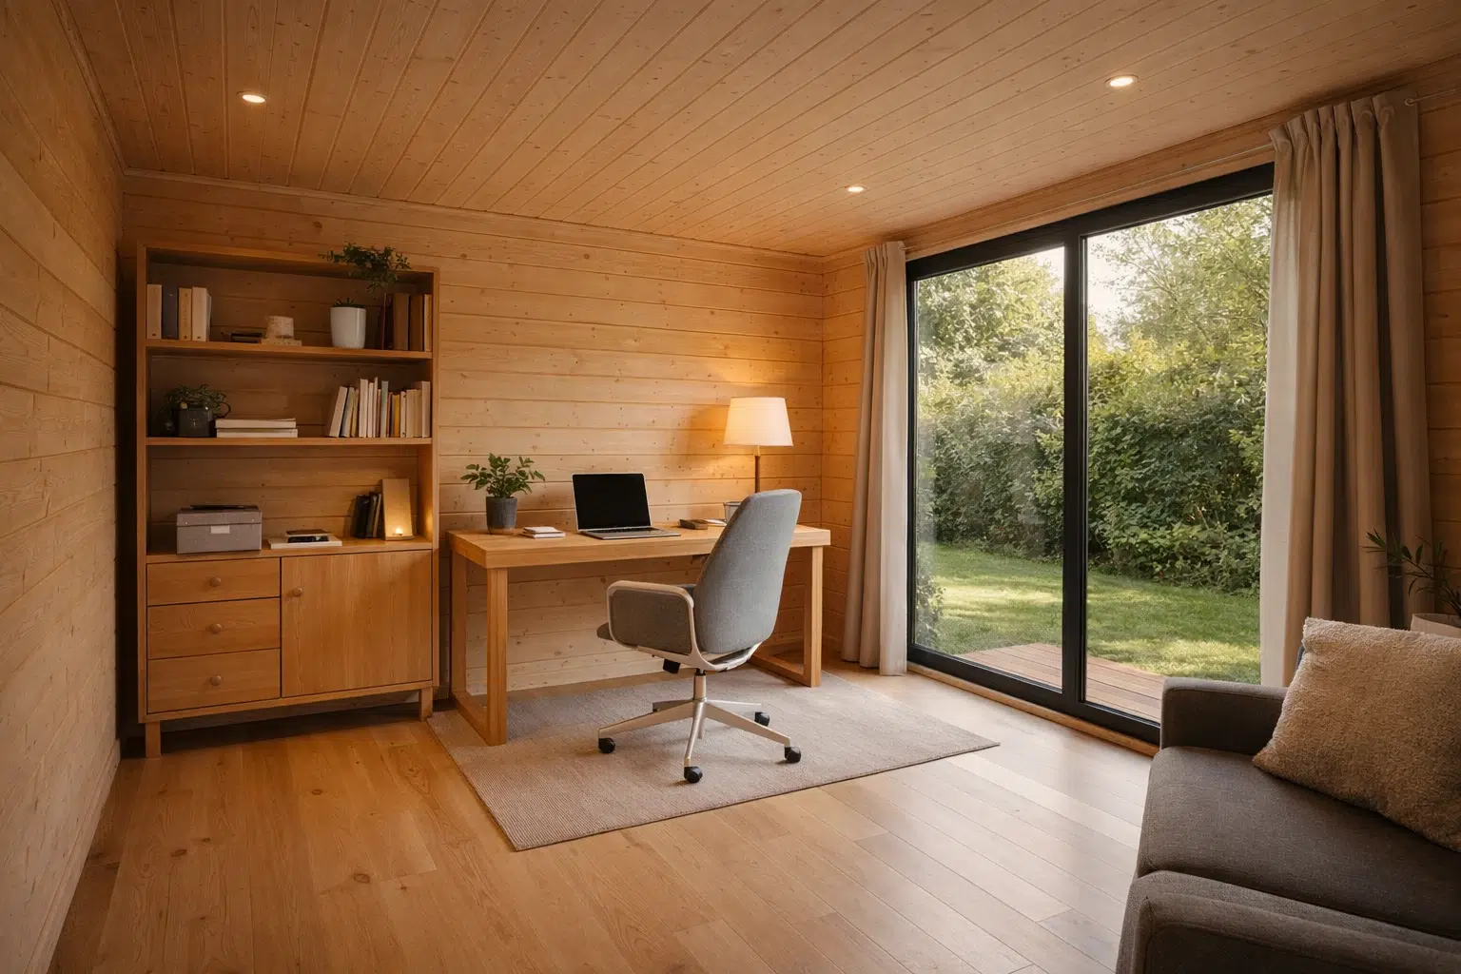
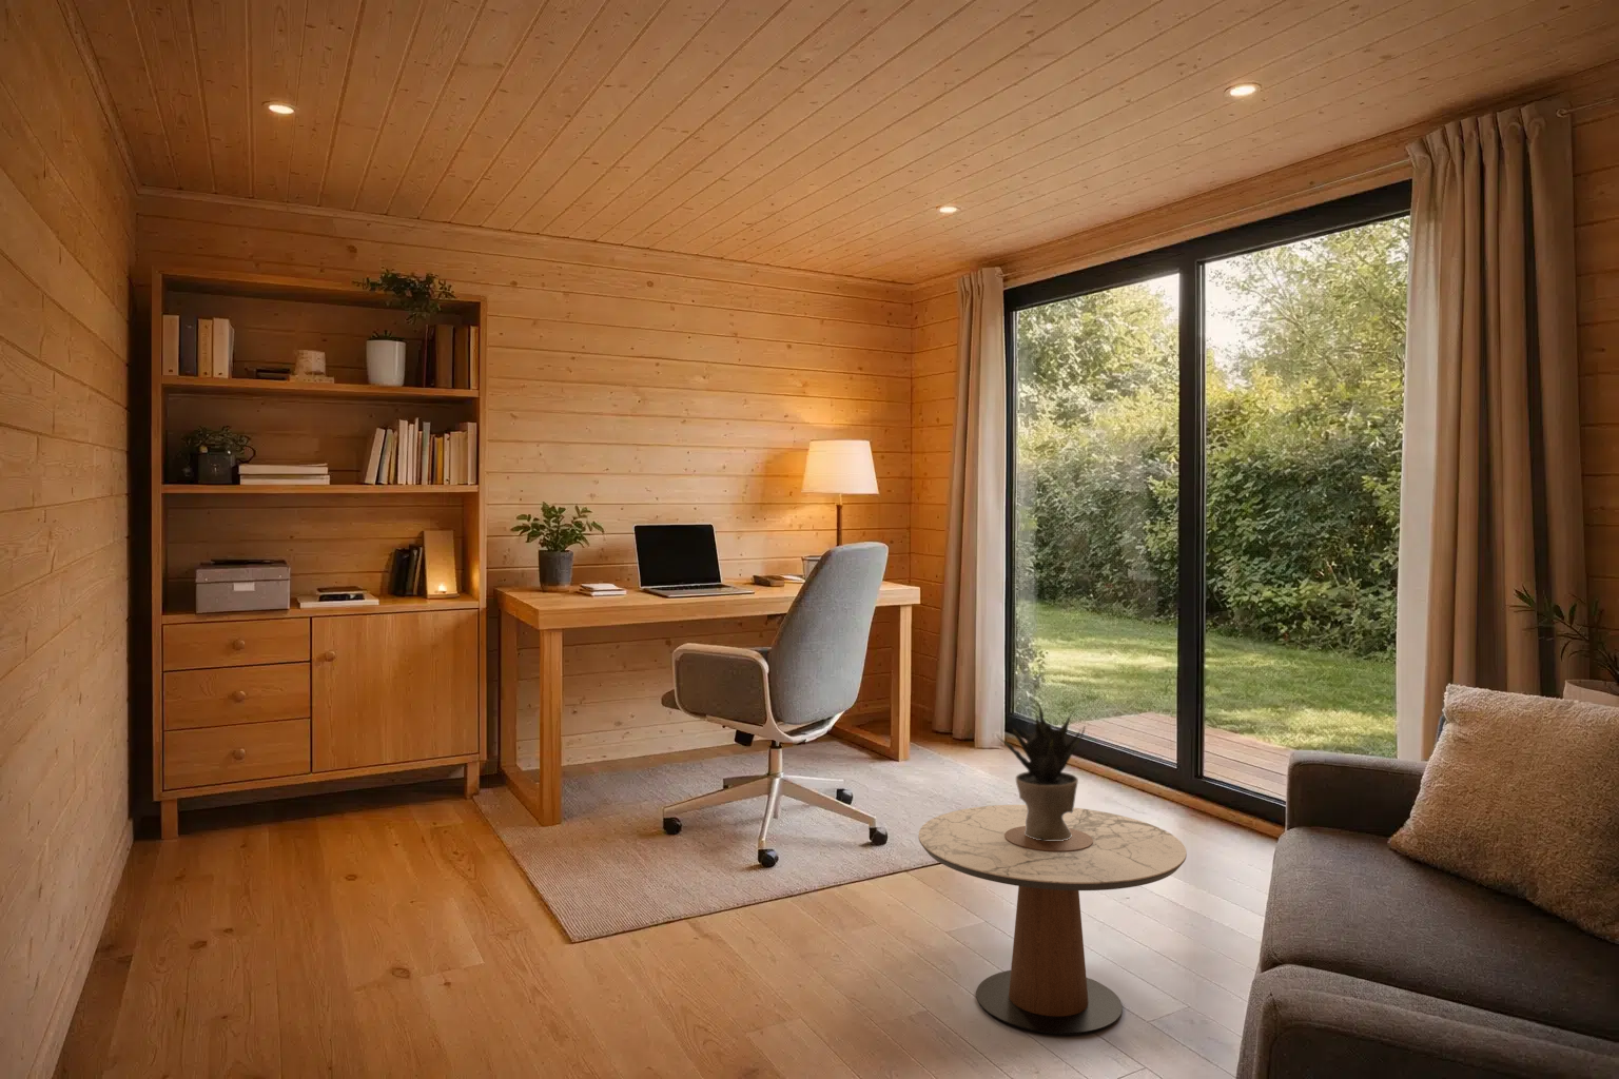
+ potted plant (1052, 771)
+ side table (1048, 918)
